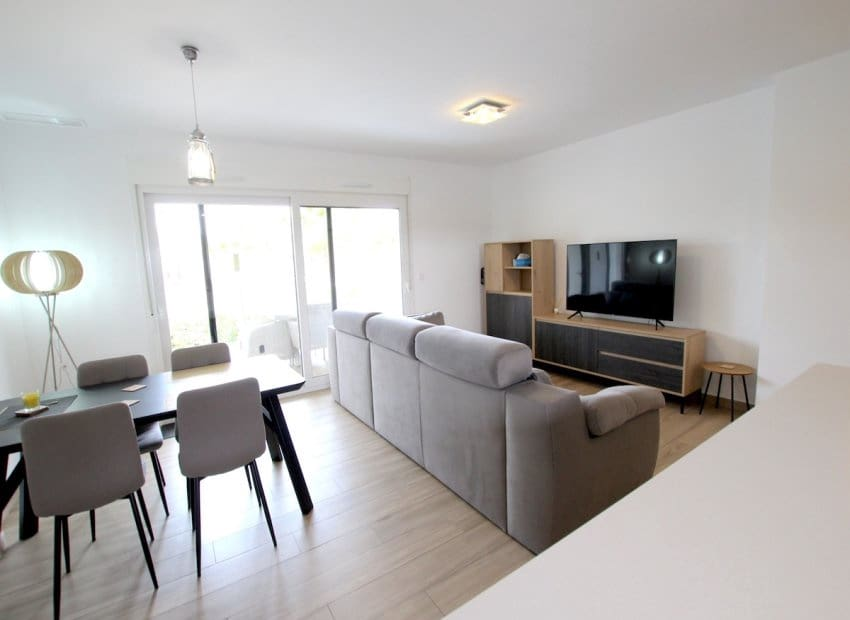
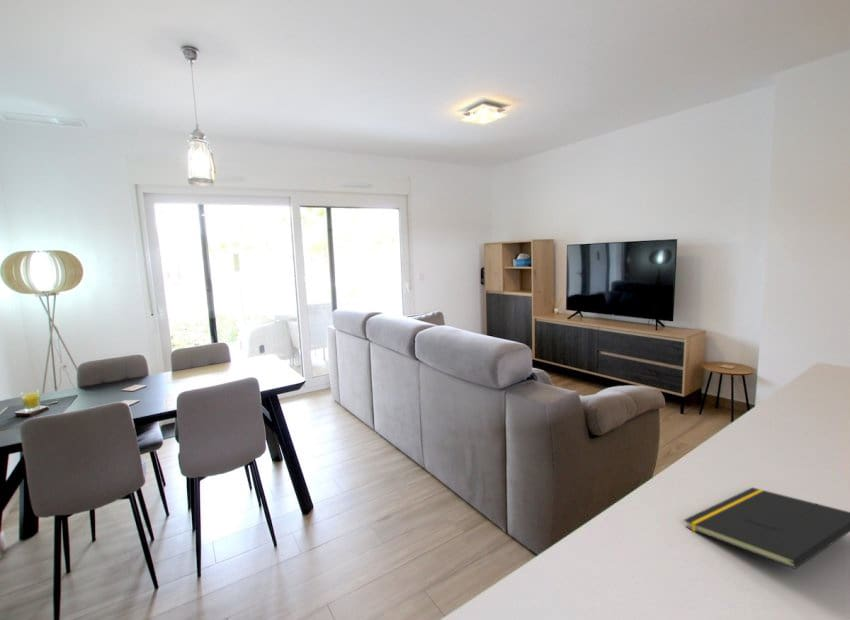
+ notepad (770, 521)
